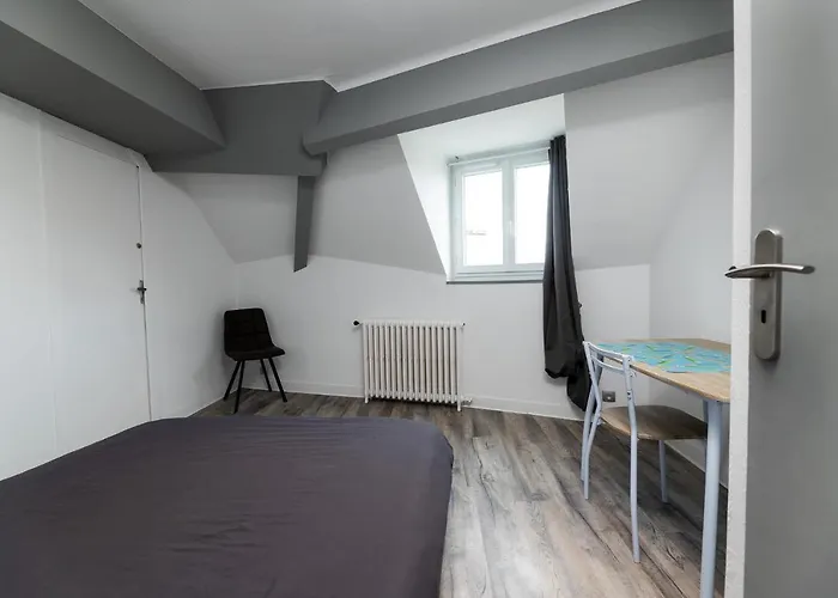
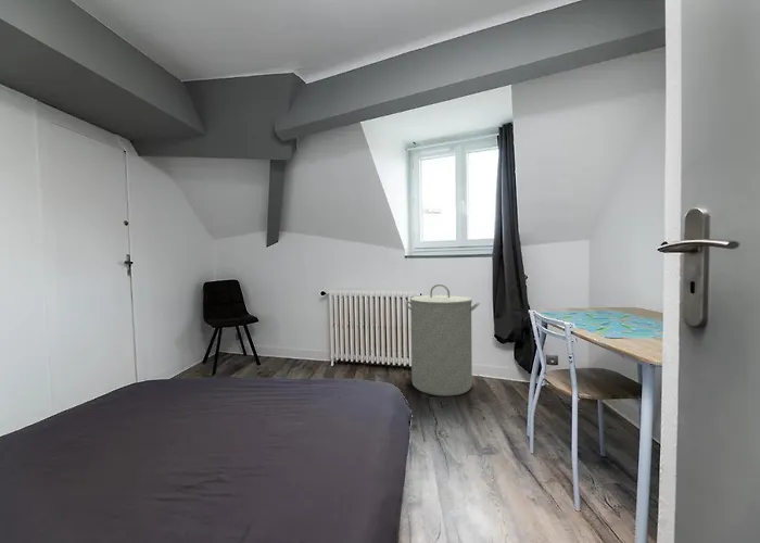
+ laundry hamper (441, 333)
